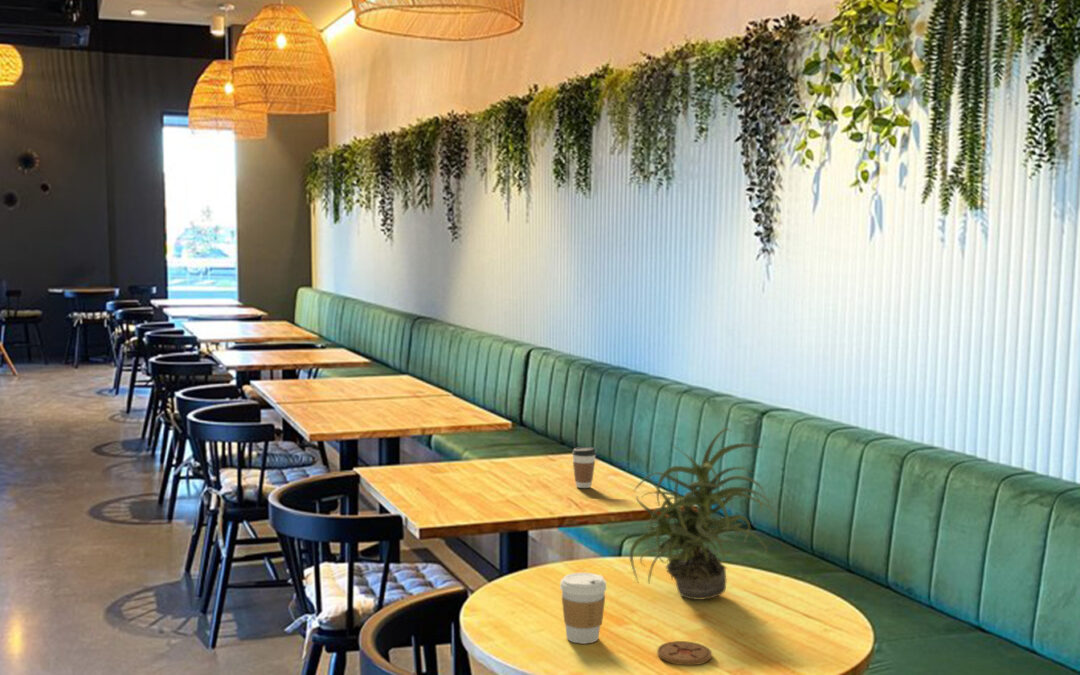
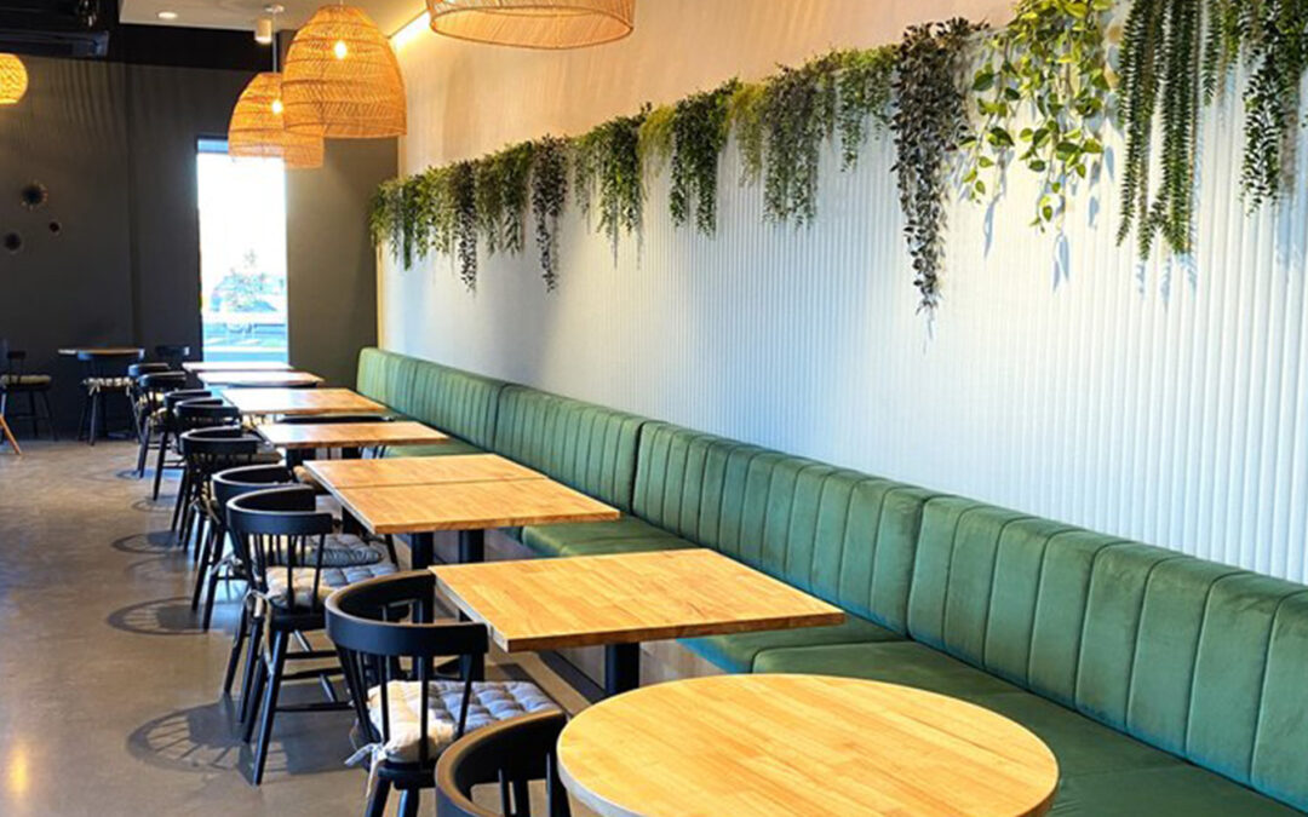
- potted plant (704, 518)
- coffee cup (582, 606)
- coffee cup (583, 467)
- coaster (684, 652)
